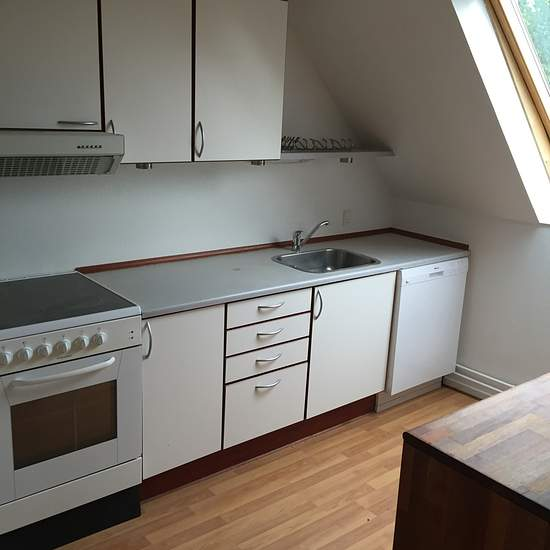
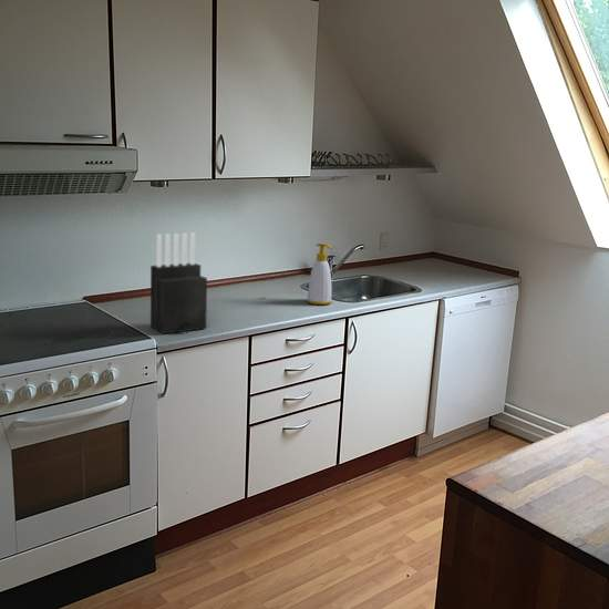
+ knife block (180, 282)
+ soap bottle (321, 272)
